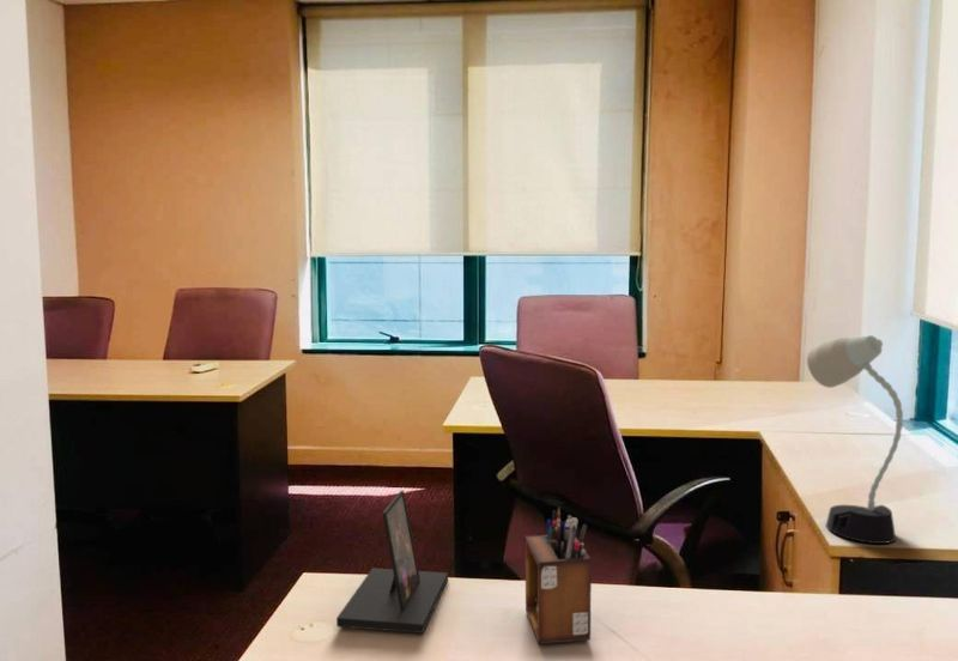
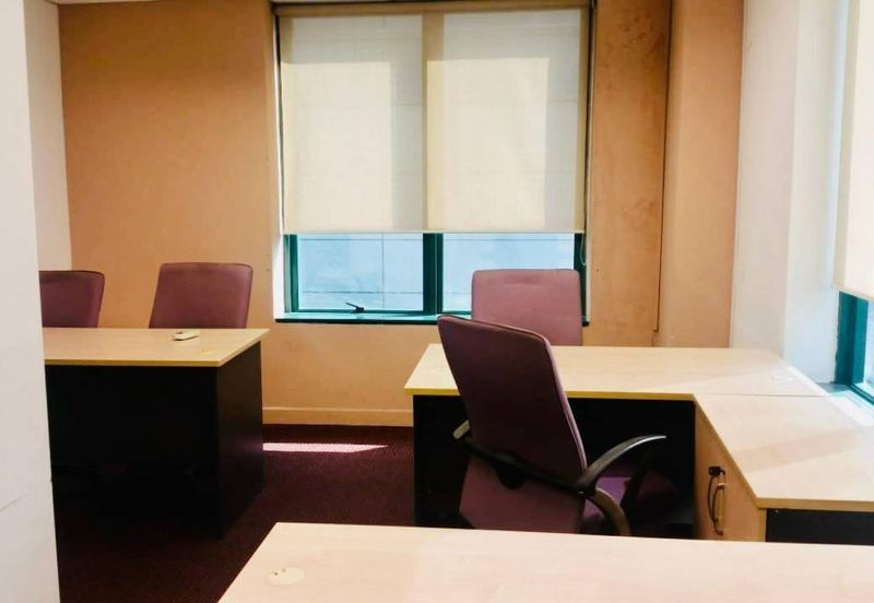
- photo frame (395, 552)
- desk organizer (557, 571)
- desk lamp (889, 450)
